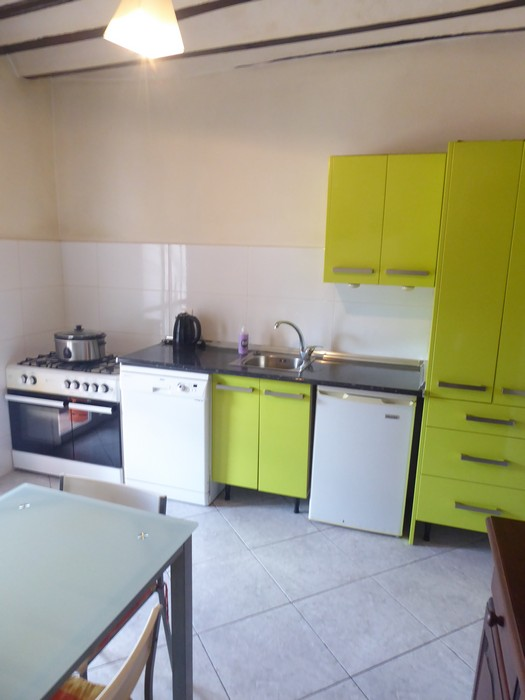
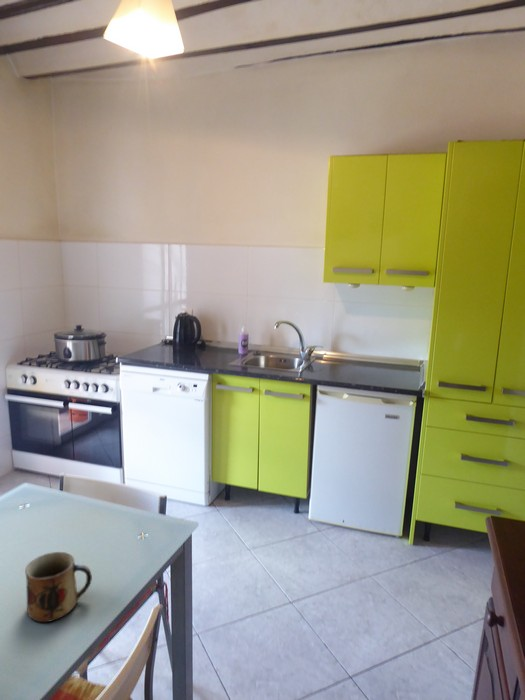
+ mug (55, 583)
